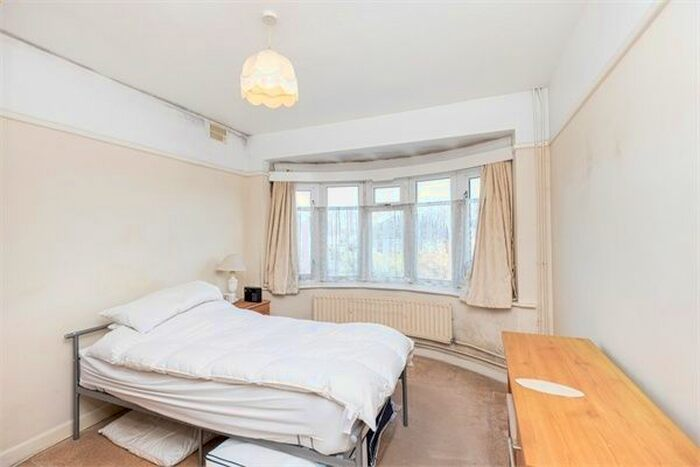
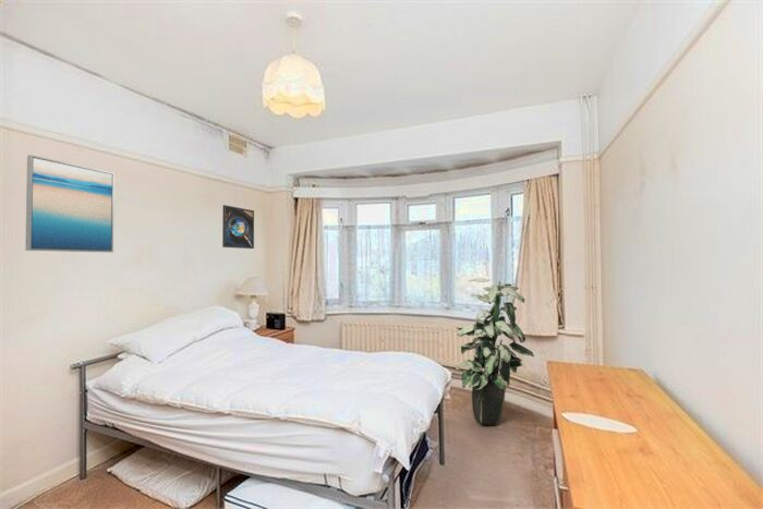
+ indoor plant (488, 348)
+ wall art (73, 208)
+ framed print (239, 228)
